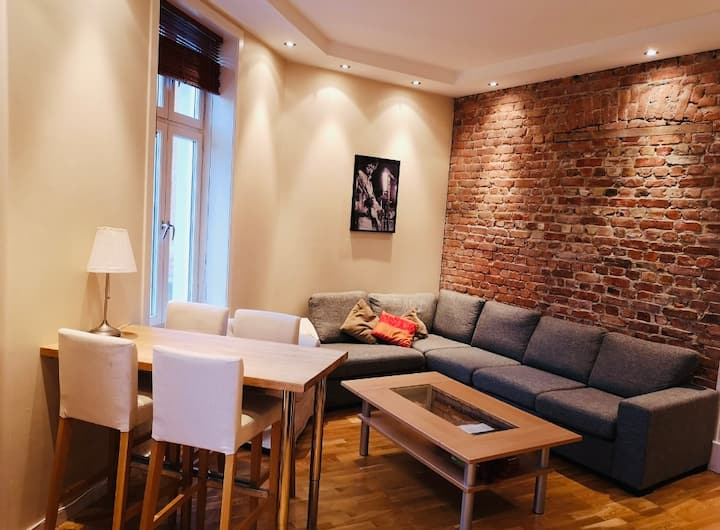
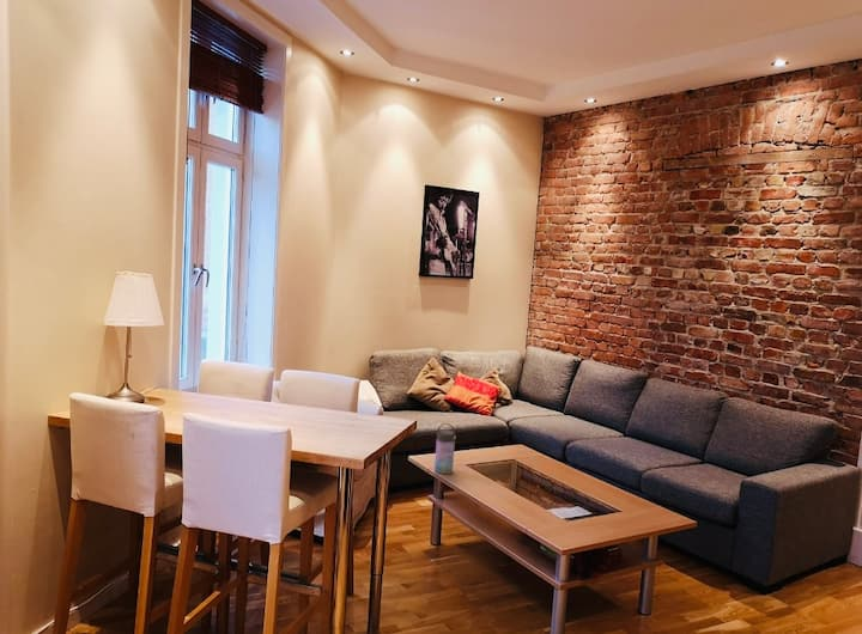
+ water bottle (444, 446)
